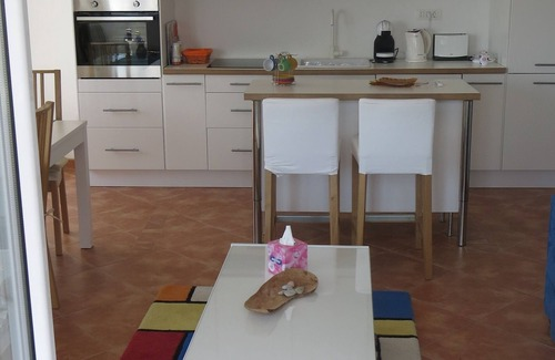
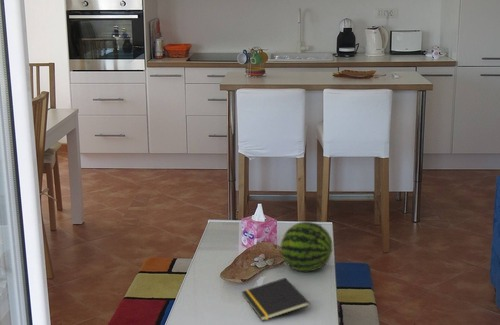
+ fruit (306, 246)
+ notepad (274, 298)
